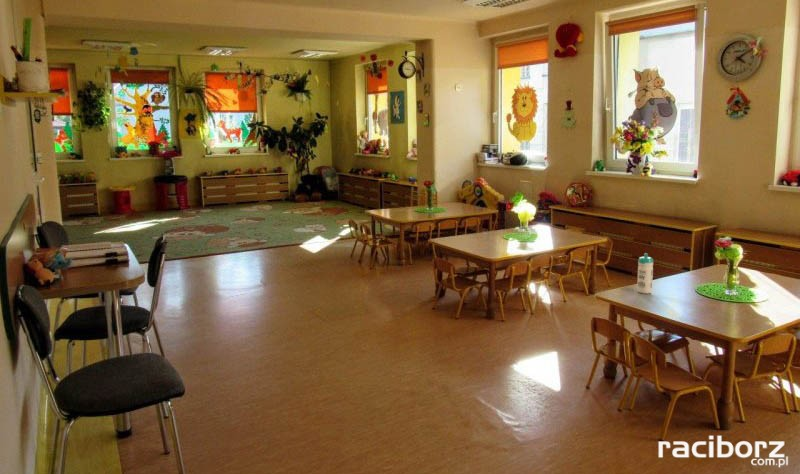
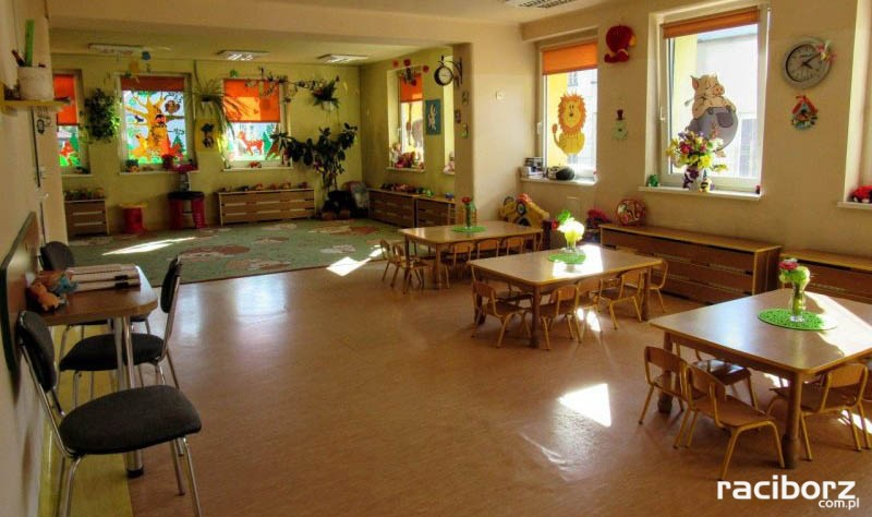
- water bottle (645, 272)
